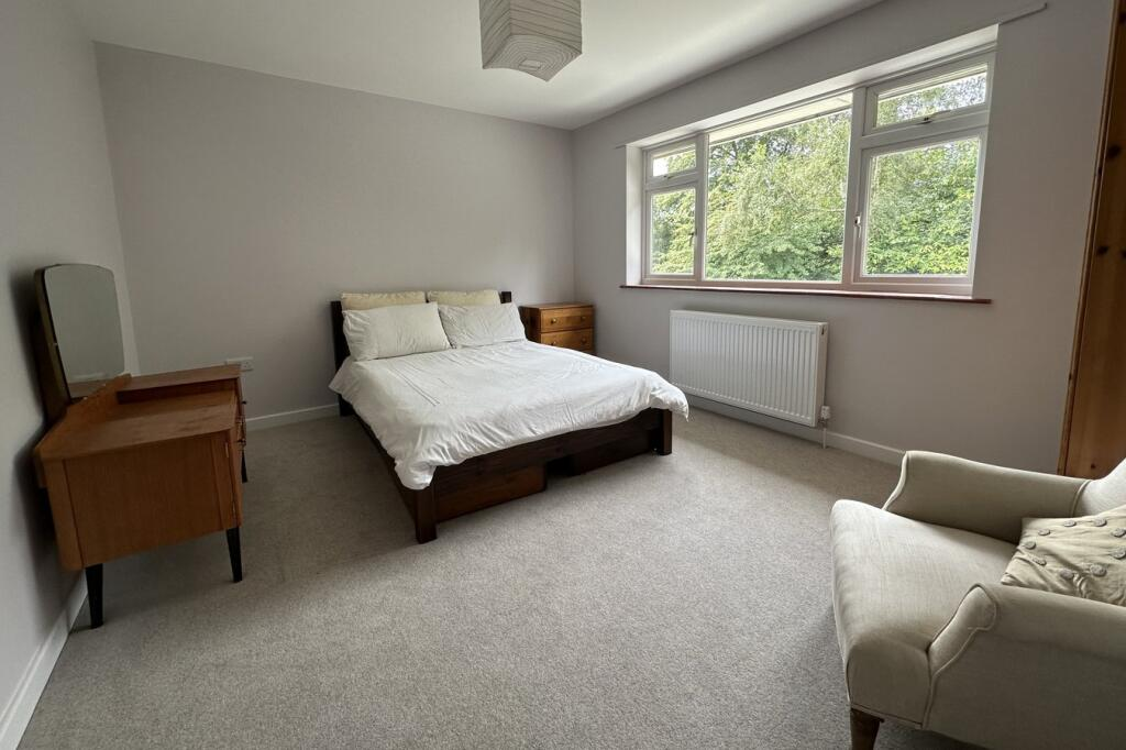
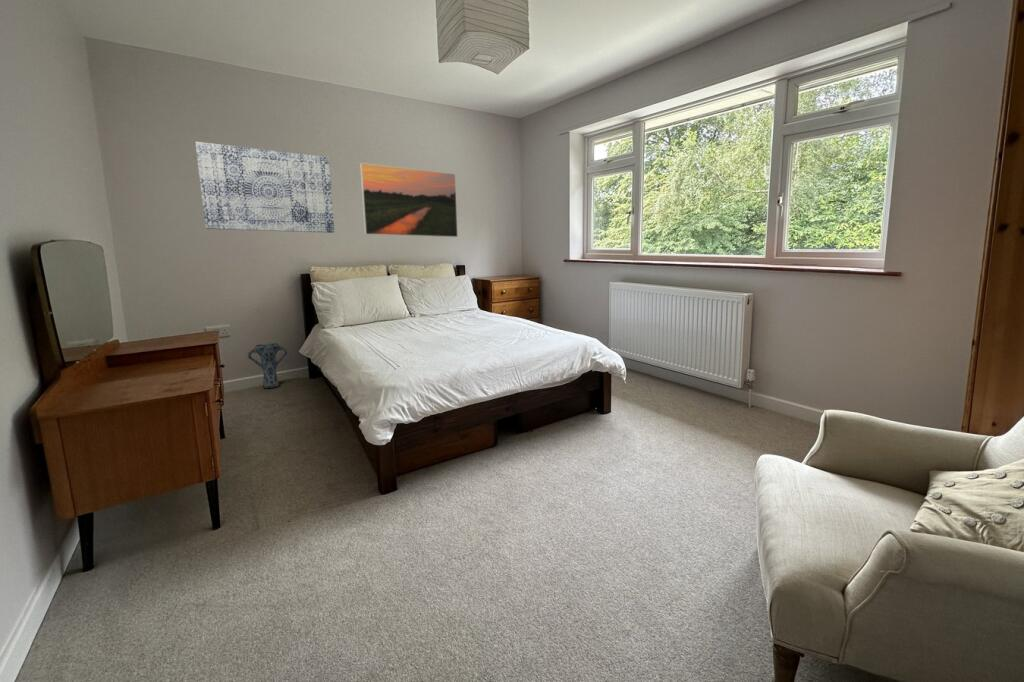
+ wall art (270, 191)
+ vase (269, 365)
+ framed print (412, 202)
